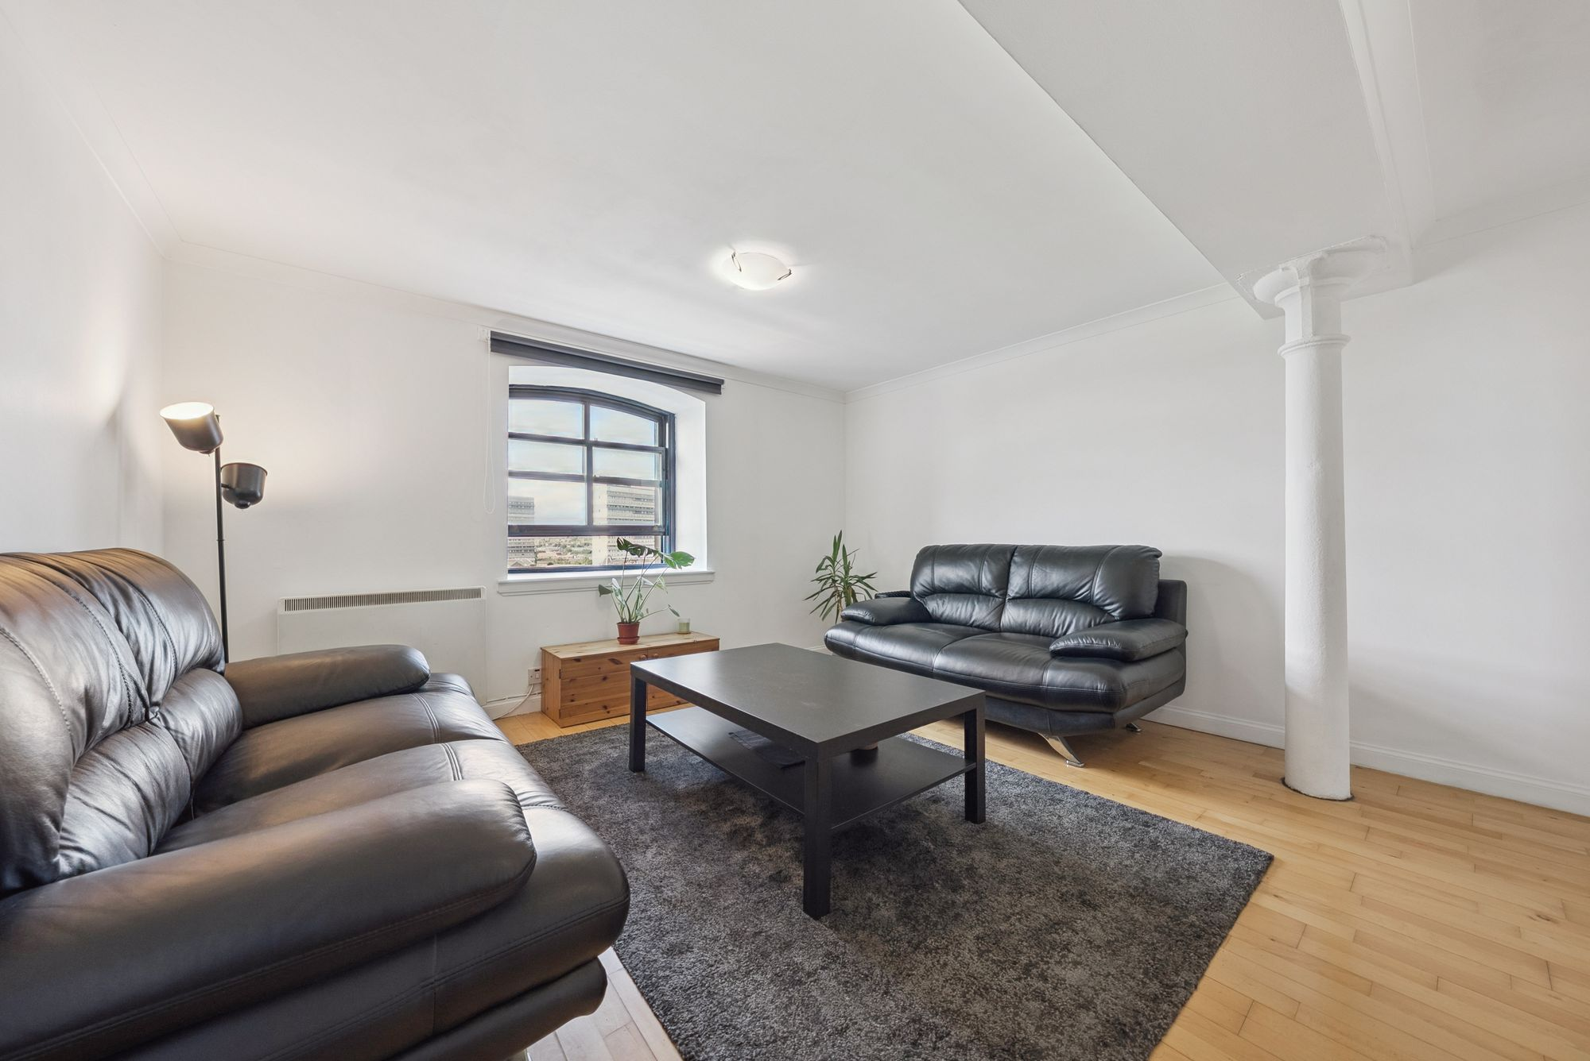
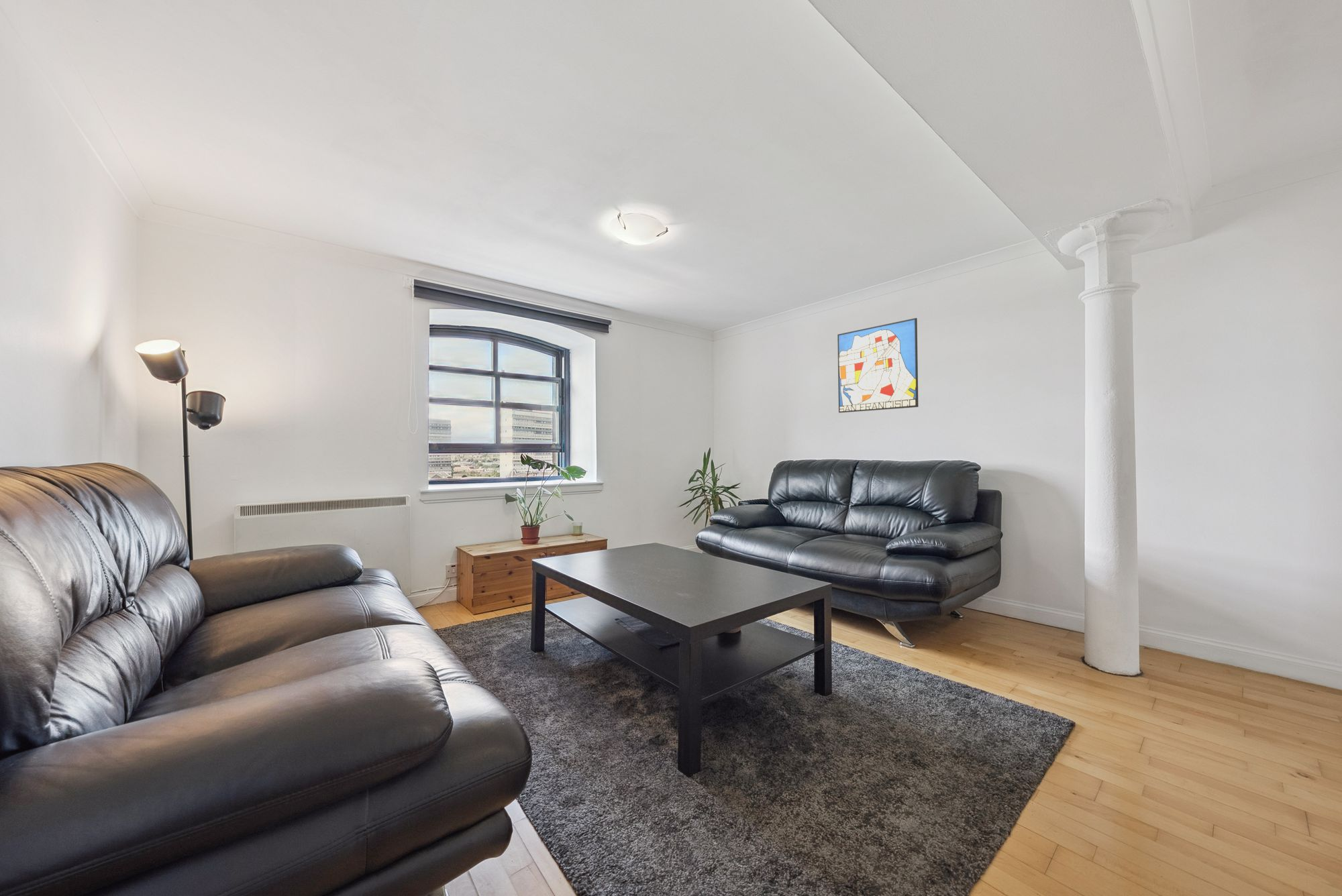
+ wall art (875, 368)
